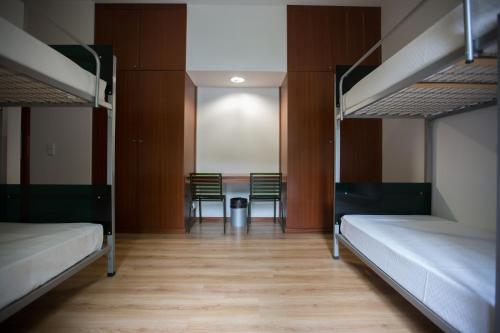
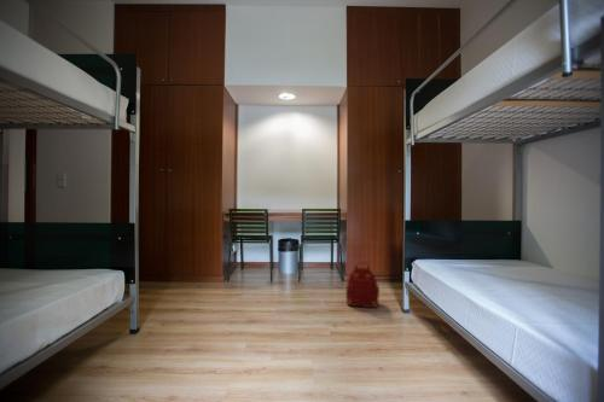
+ backpack (362, 281)
